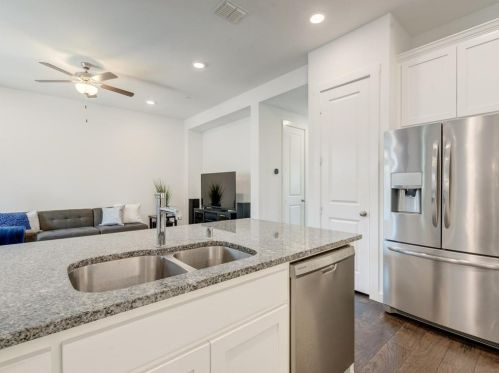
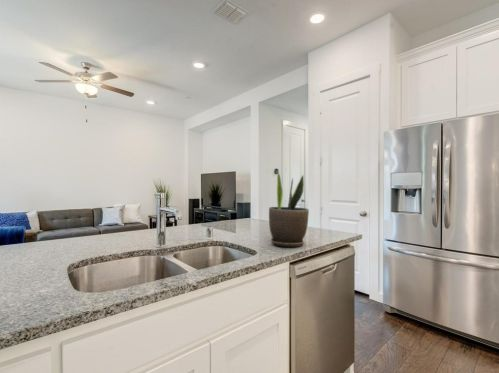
+ potted plant (288, 206)
